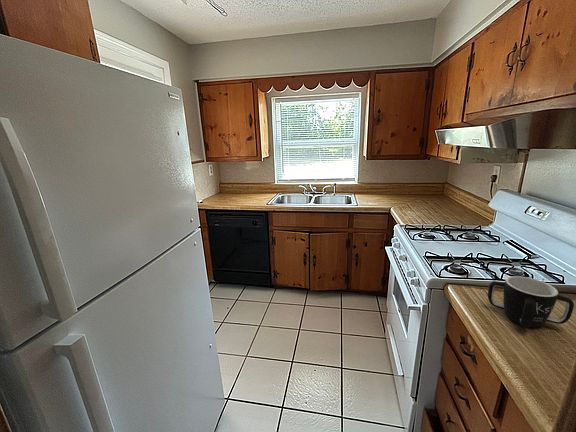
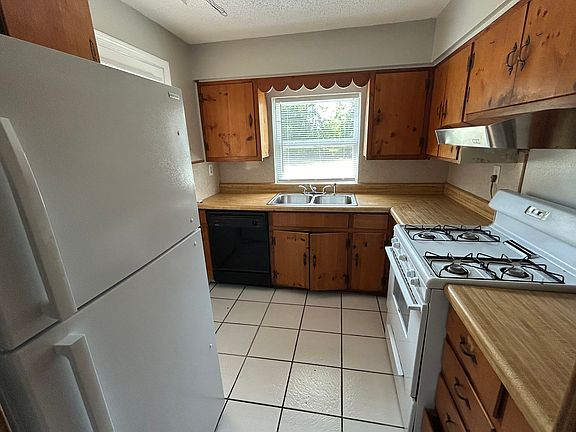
- mug (526, 302)
